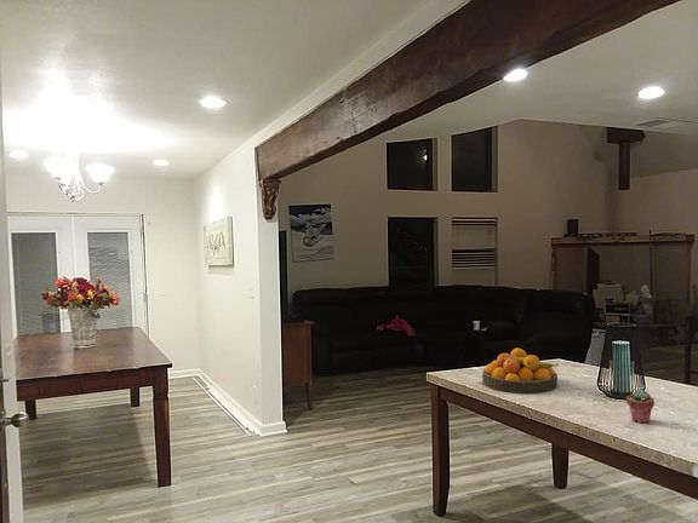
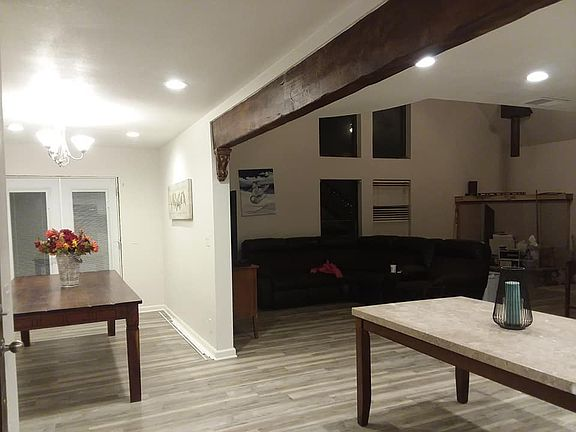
- fruit bowl (519, 367)
- potted succulent (640, 404)
